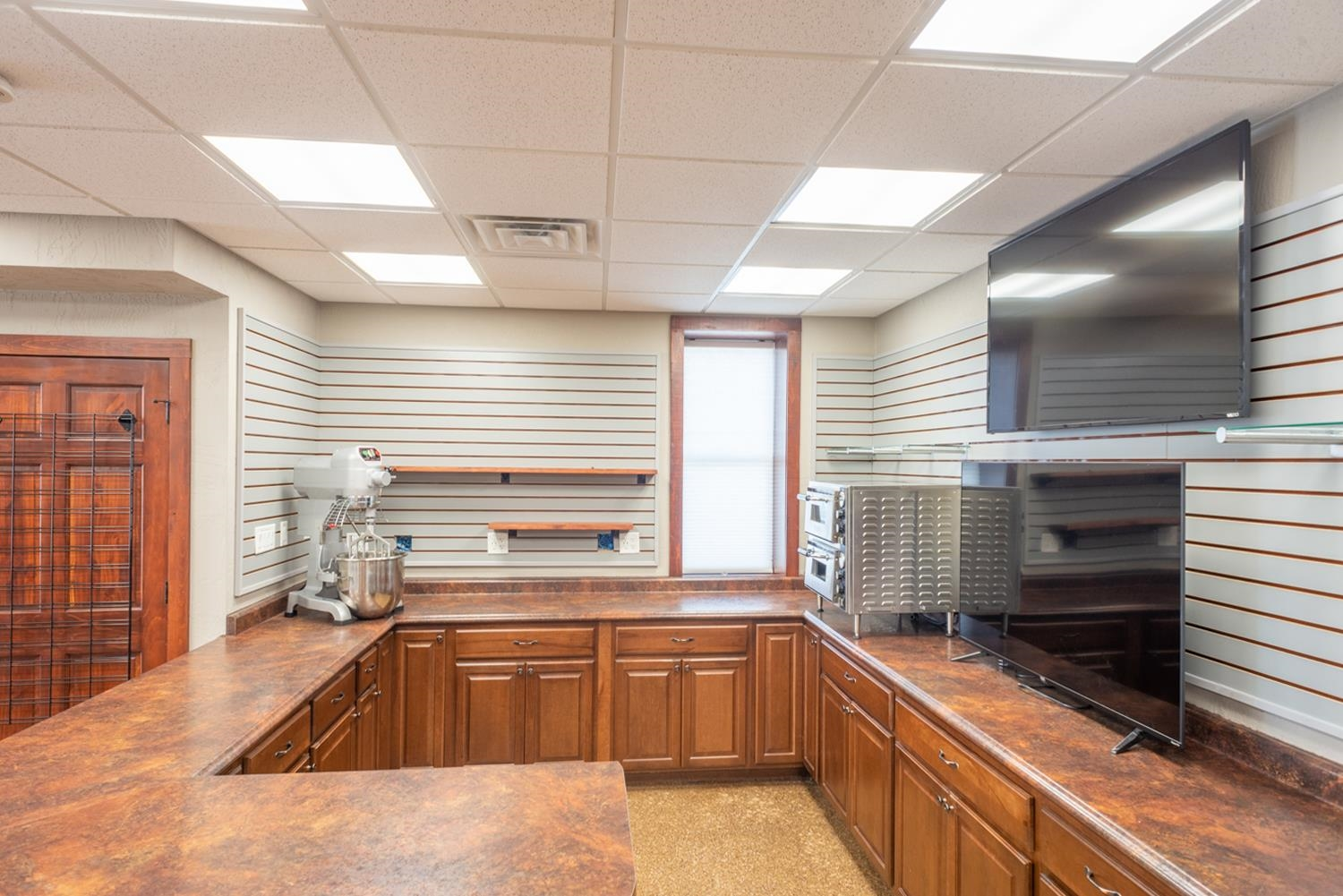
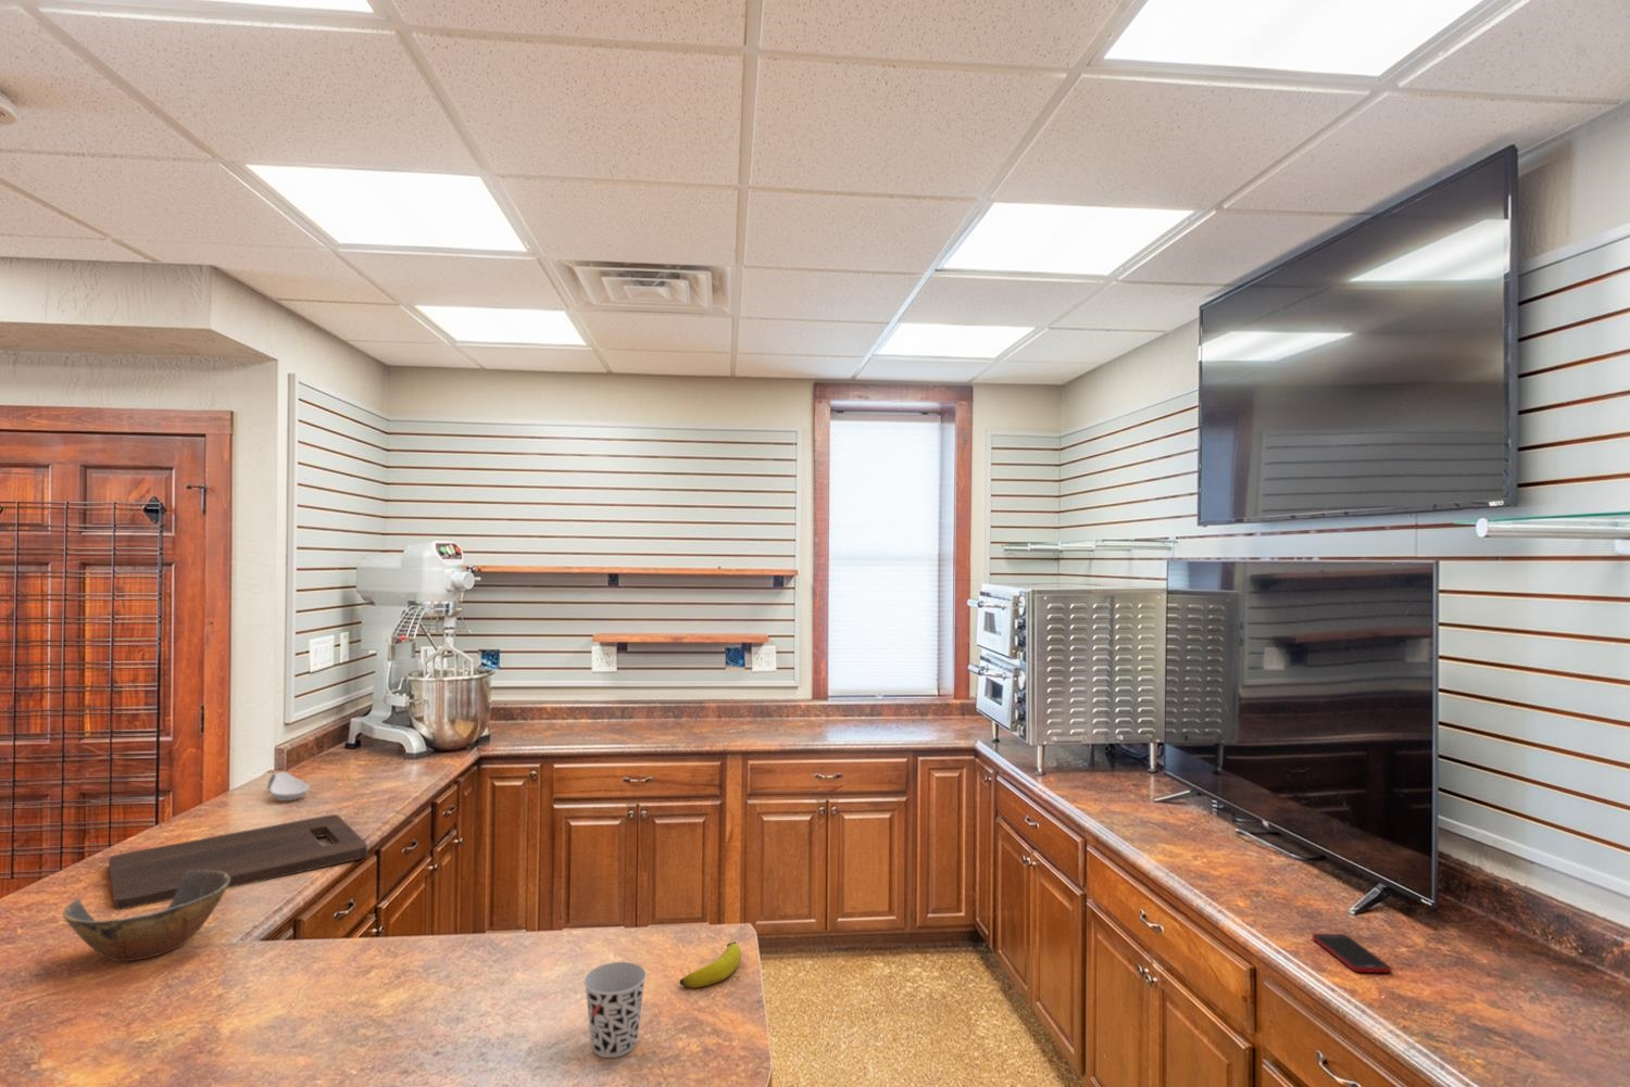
+ bowl (152, 921)
+ banana (719, 960)
+ cell phone (1350, 952)
+ cup (614, 1011)
+ cutting board (242, 855)
+ spoon rest (284, 785)
